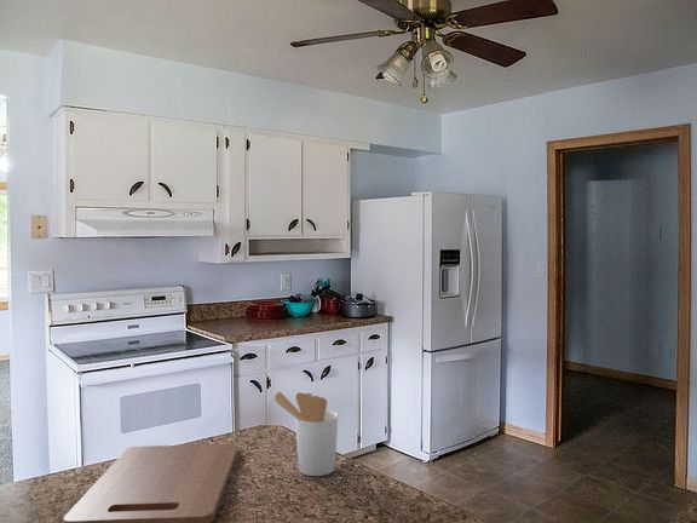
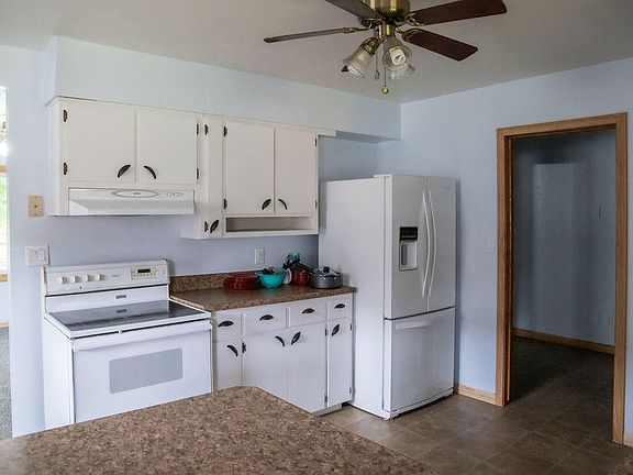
- cutting board (163, 479)
- utensil holder (305, 430)
